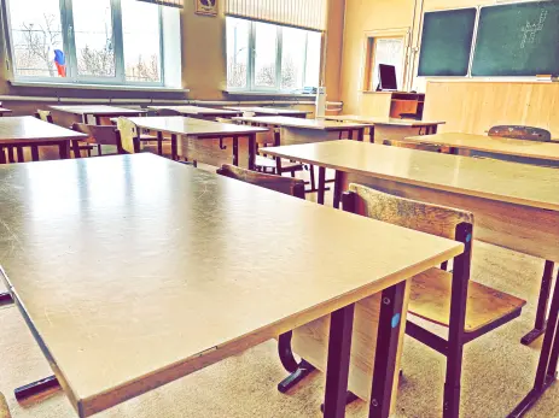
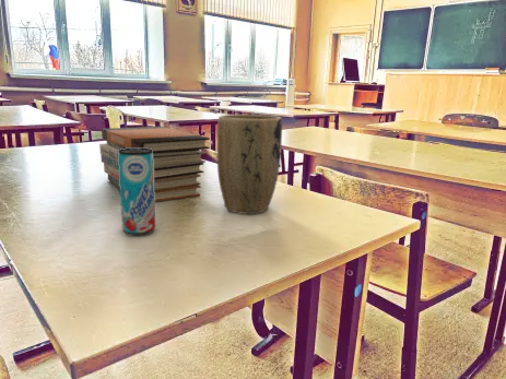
+ beverage can (137, 191)
+ plant pot (248, 163)
+ book stack (153, 158)
